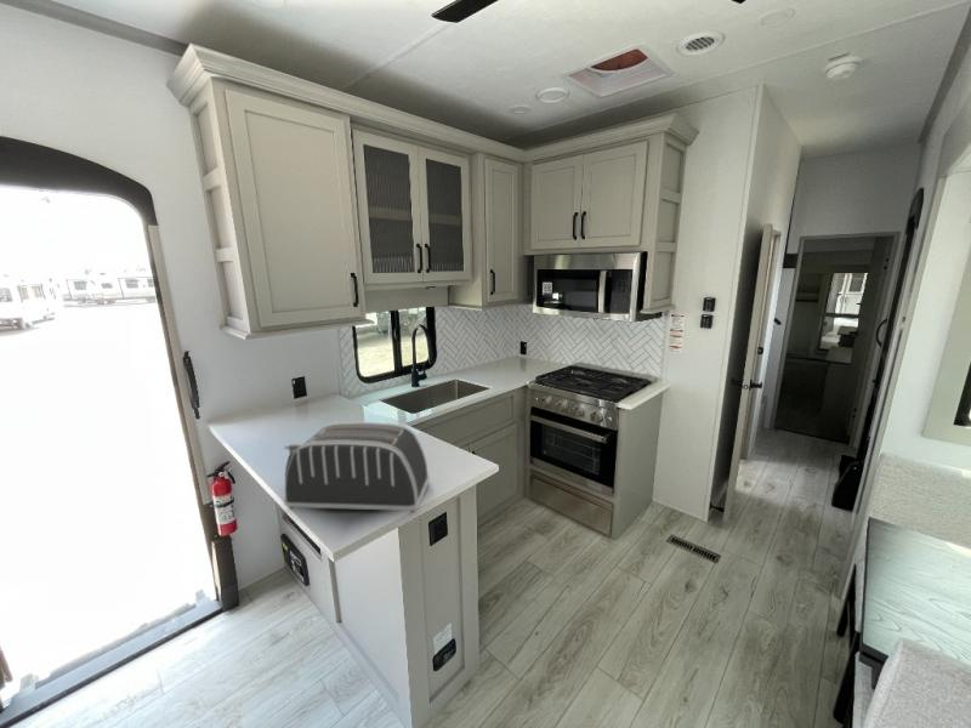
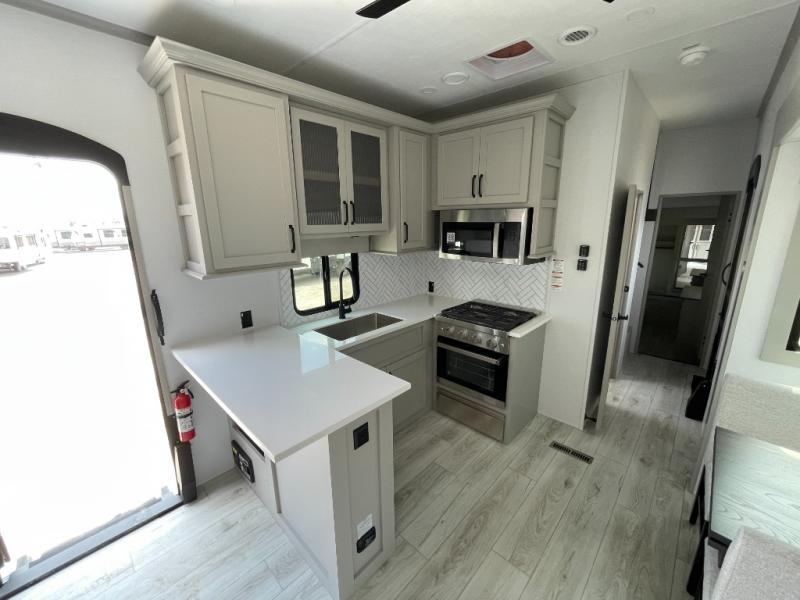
- toaster (354, 463)
